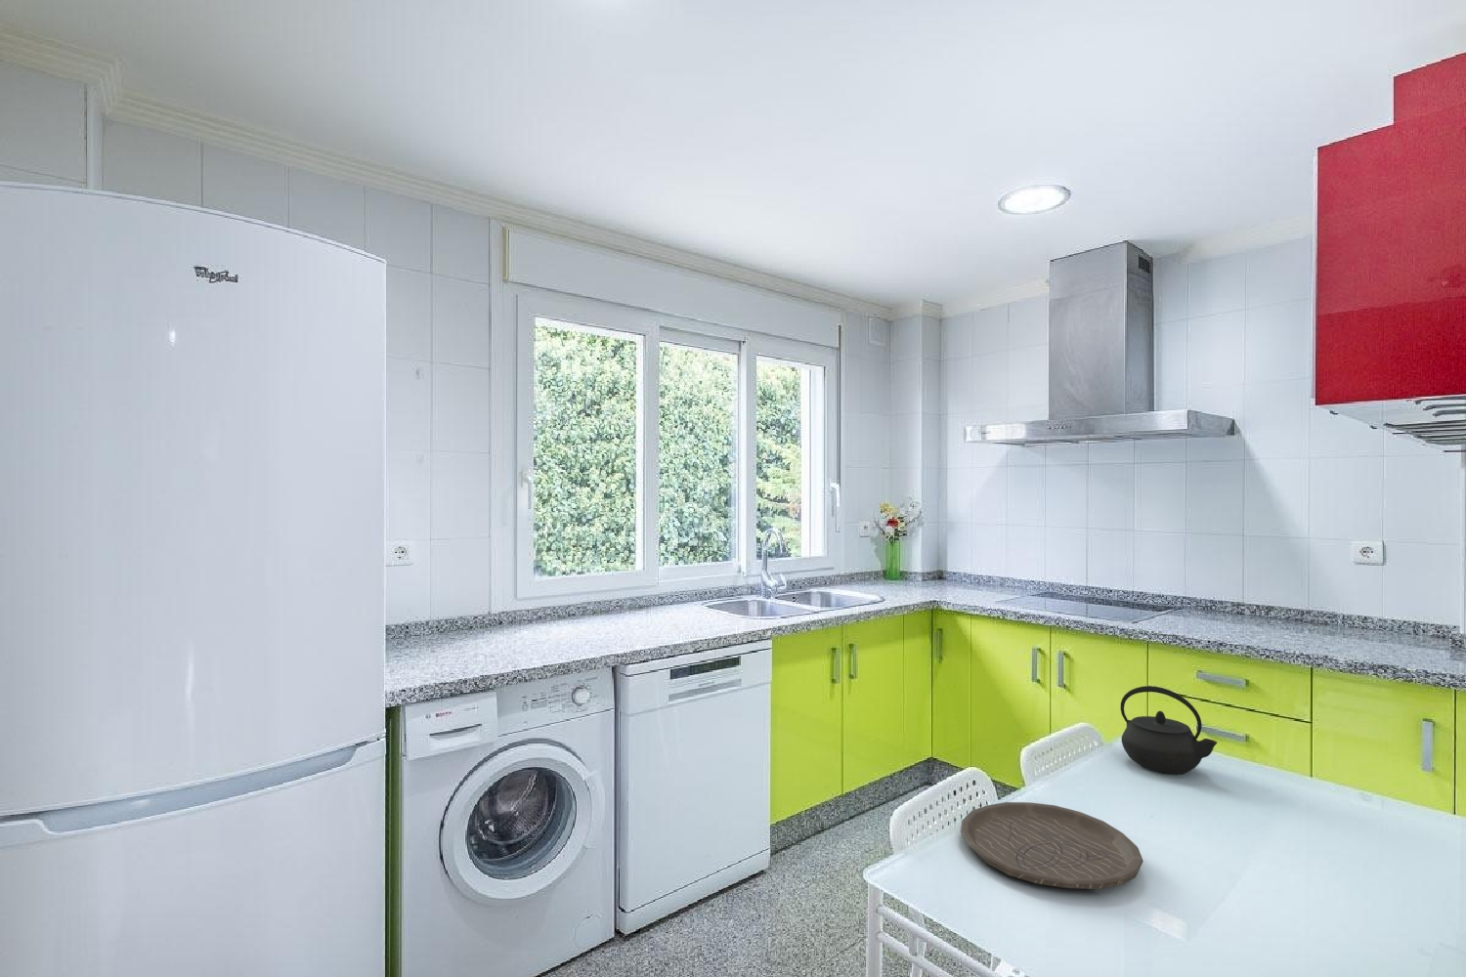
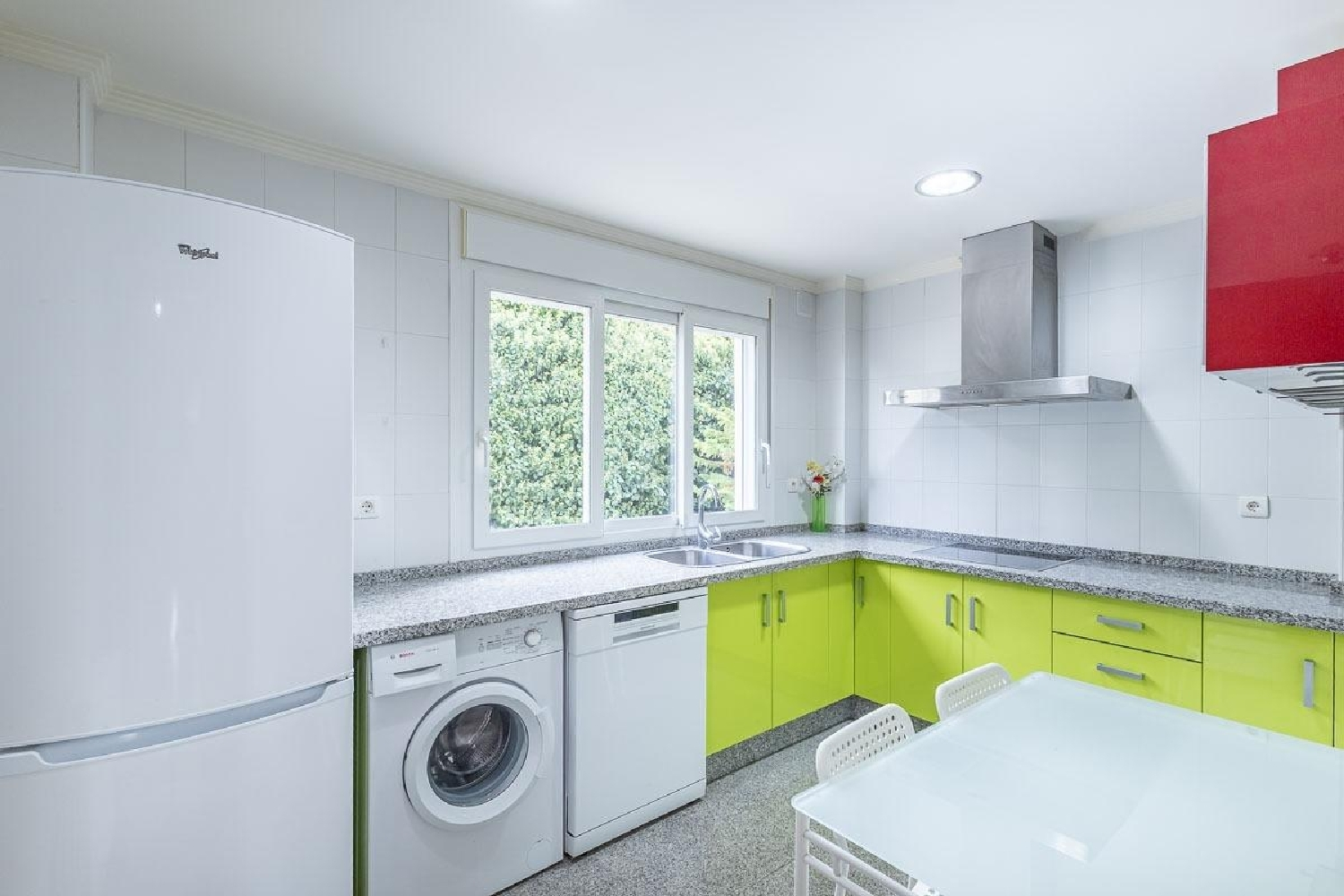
- kettle (1166, 728)
- plate (1047, 843)
